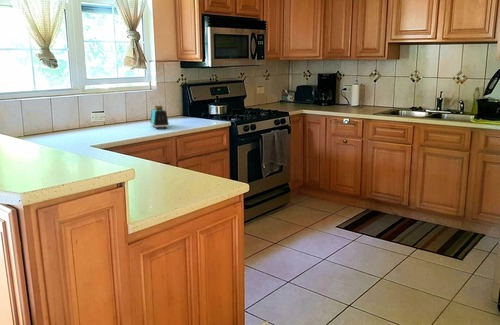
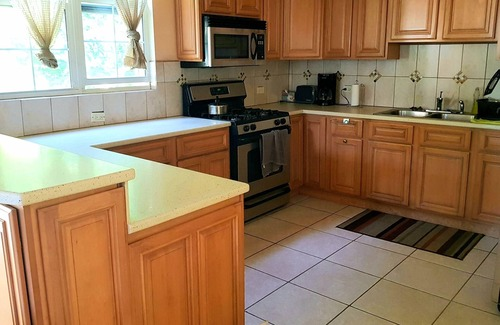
- toaster (159, 116)
